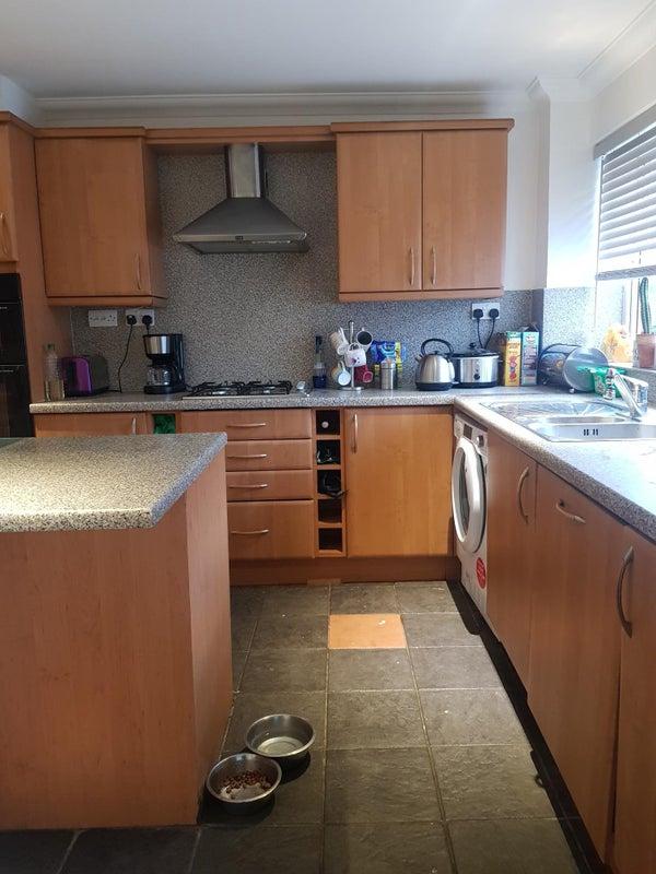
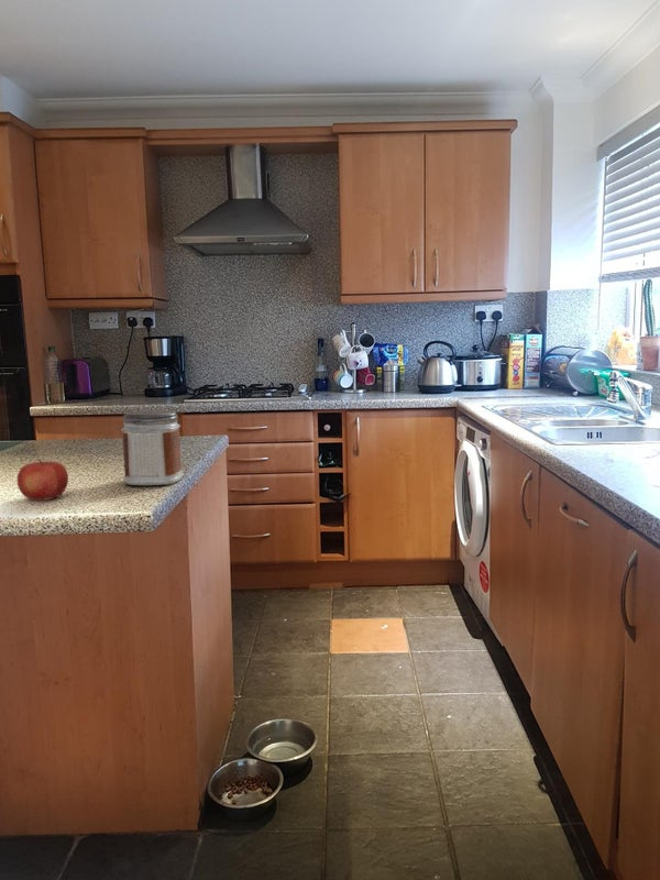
+ fruit (42, 477)
+ jar (152, 446)
